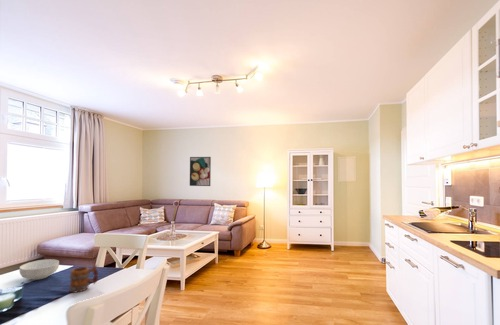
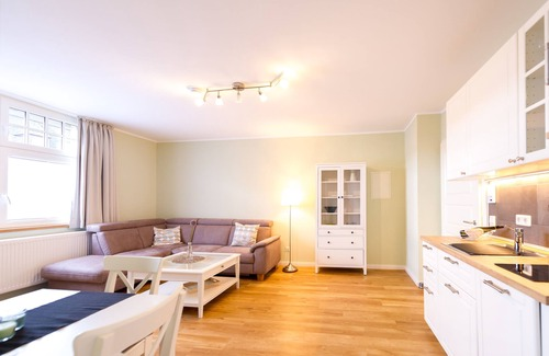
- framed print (200, 171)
- cereal bowl (39, 270)
- mug (83, 277)
